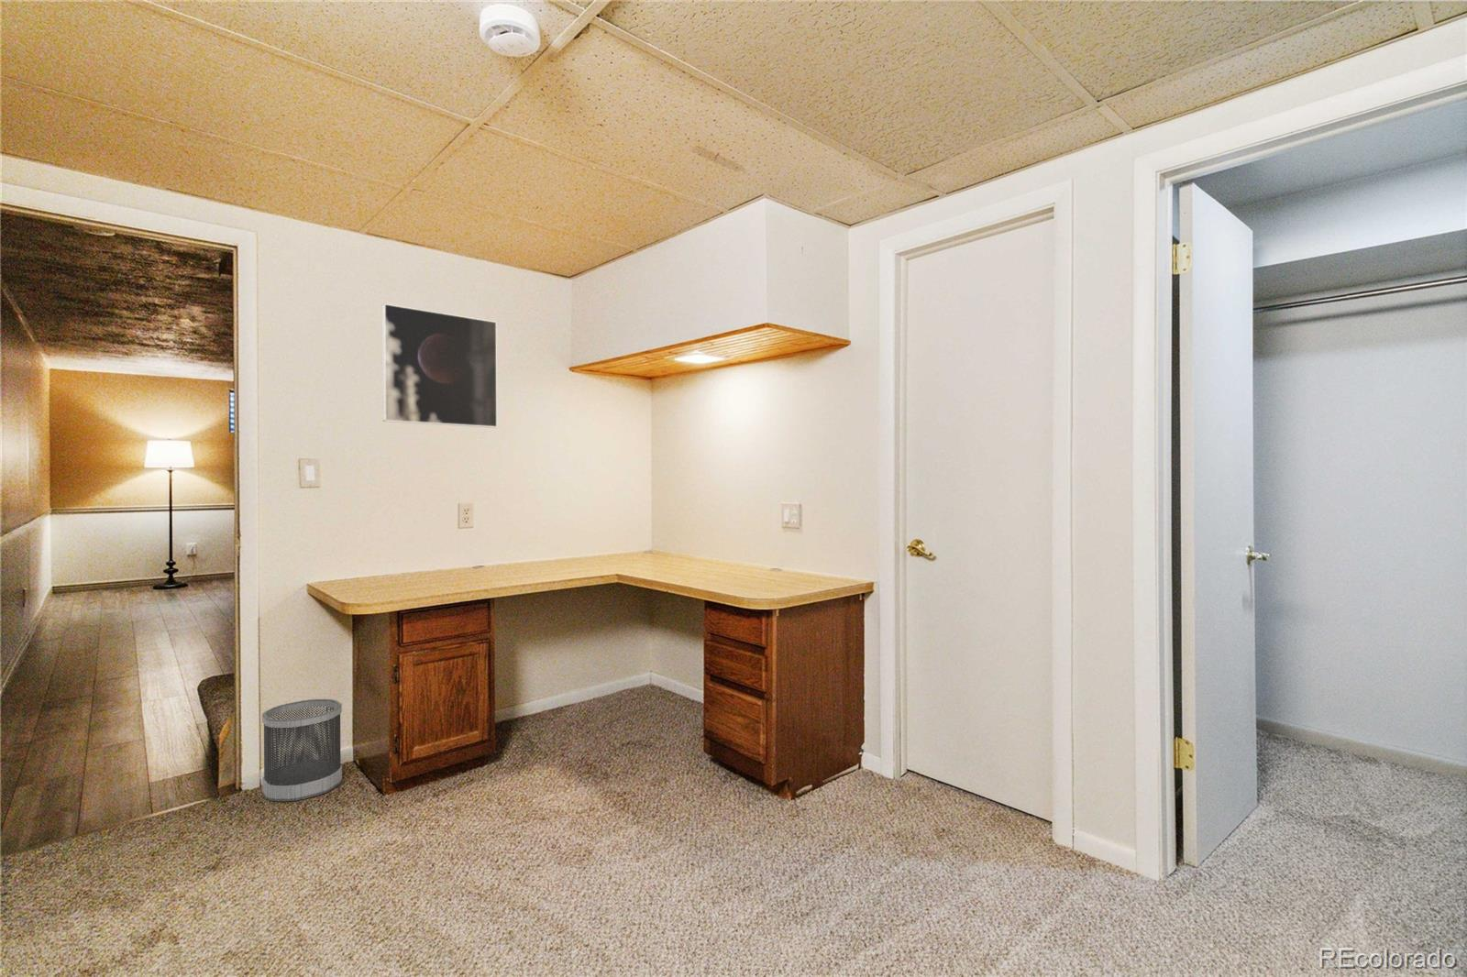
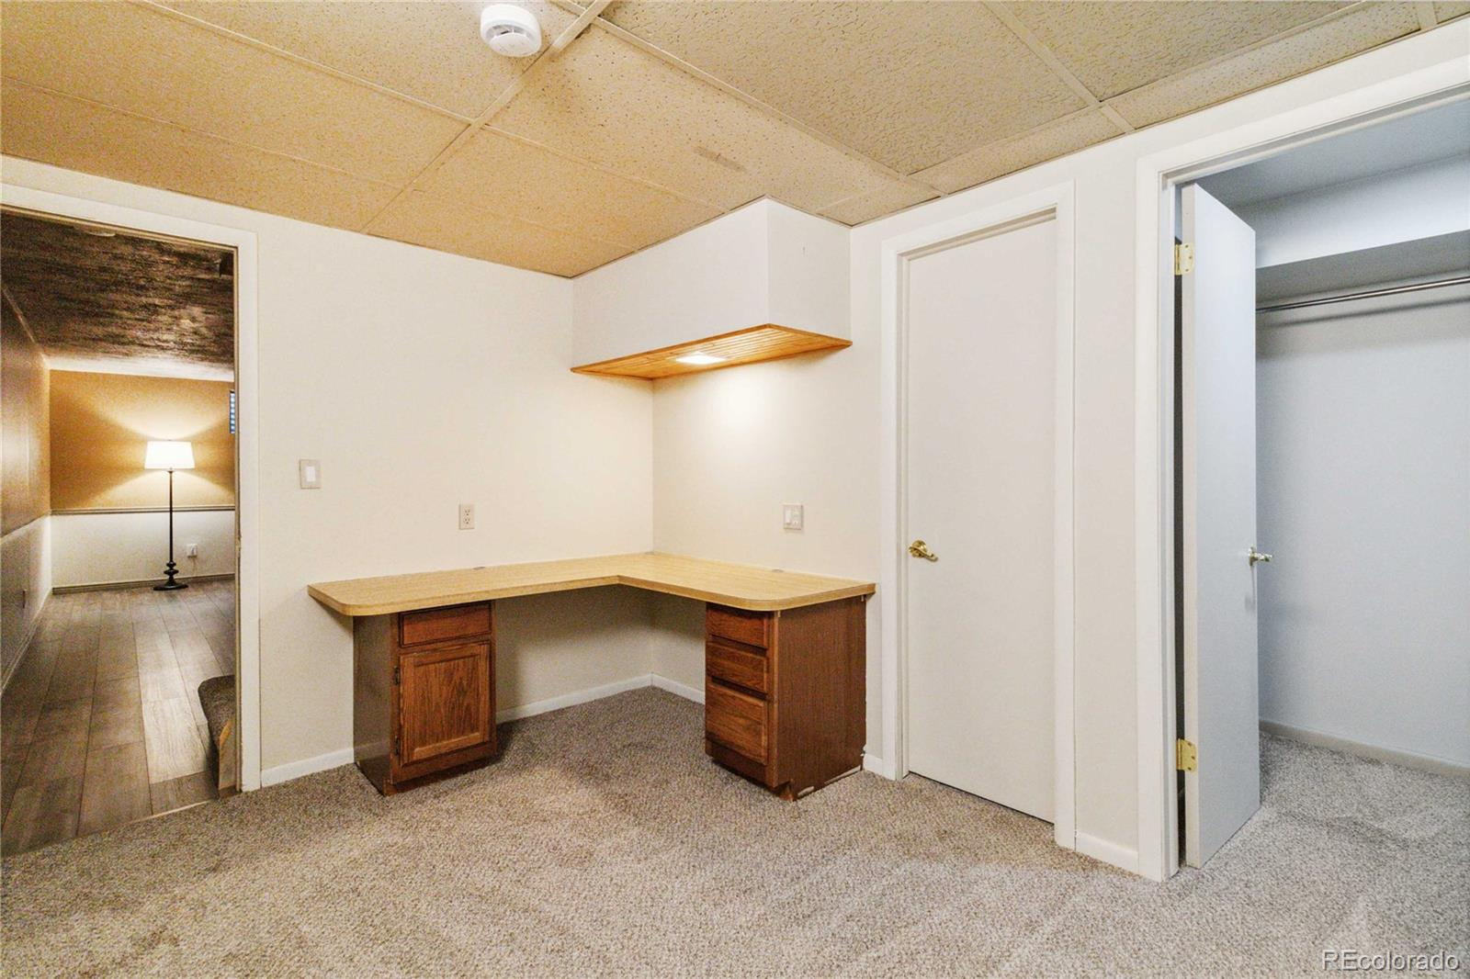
- wastebasket (302, 748)
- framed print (442, 369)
